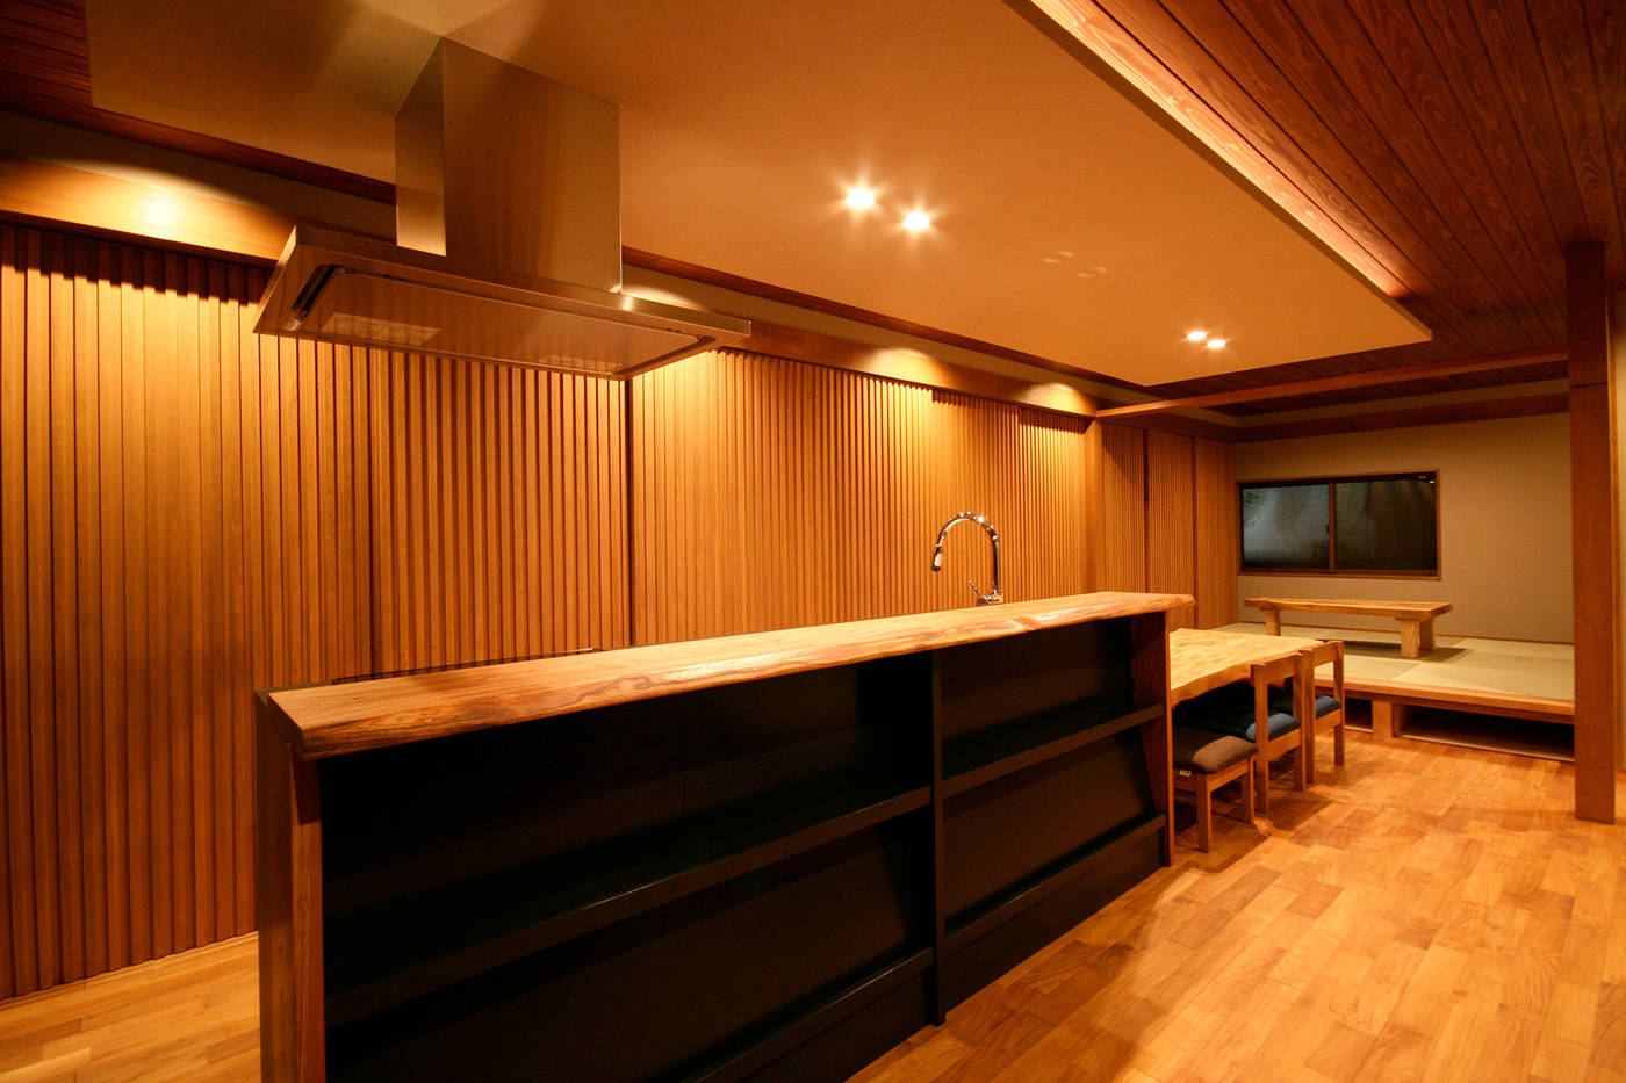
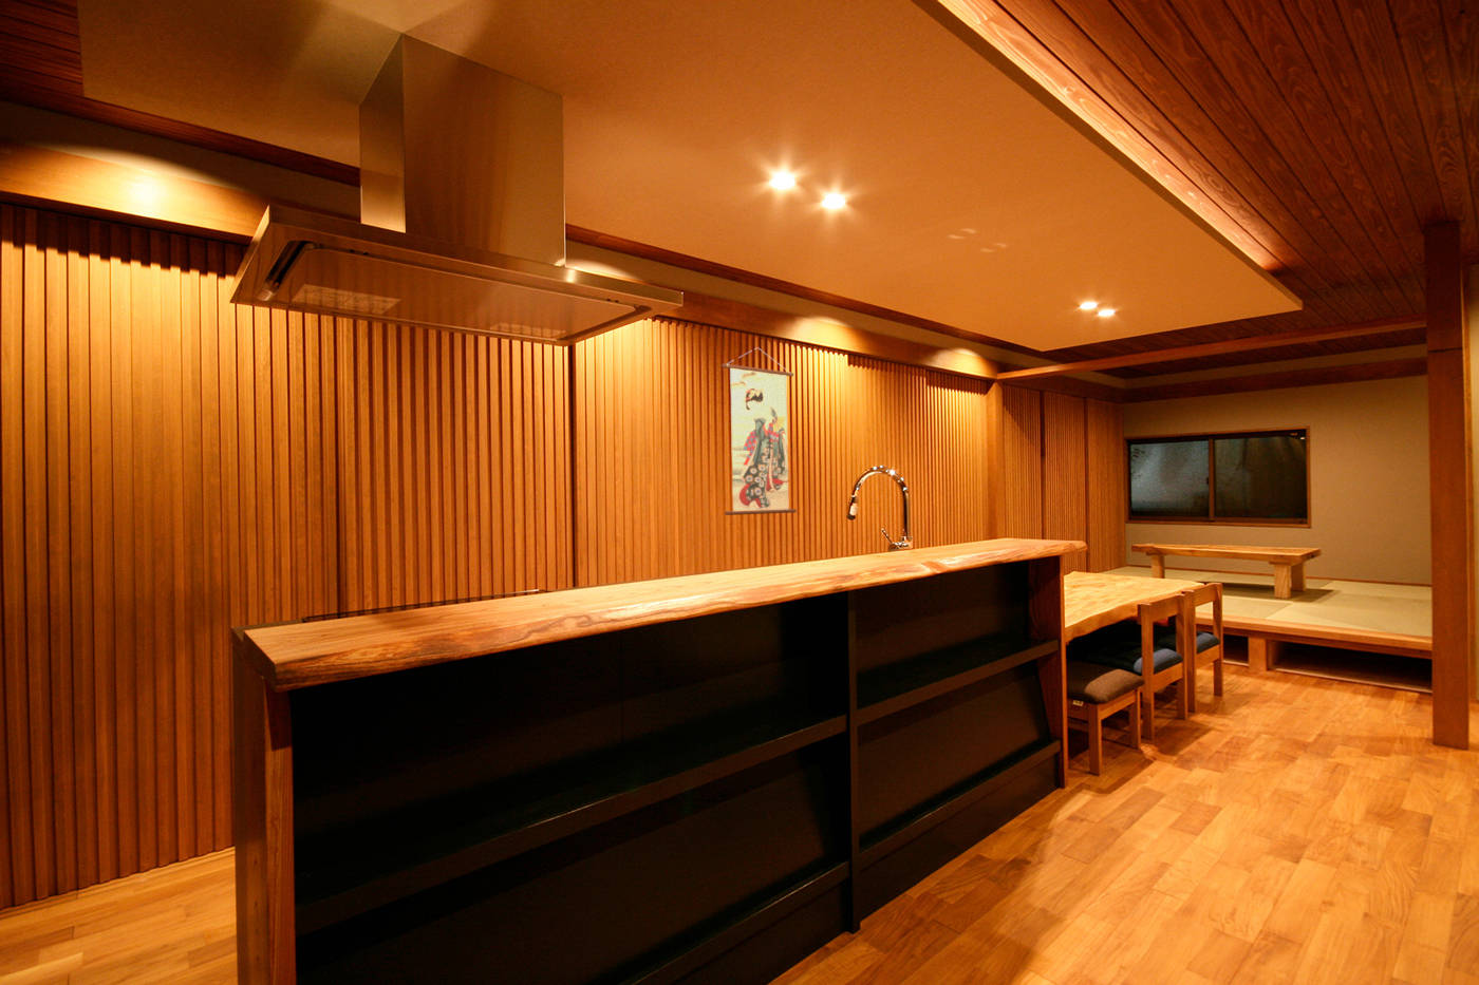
+ wall scroll (760, 430)
